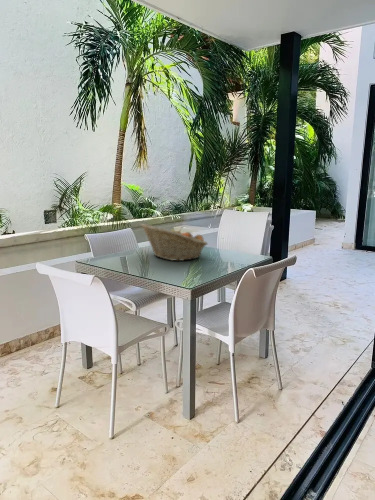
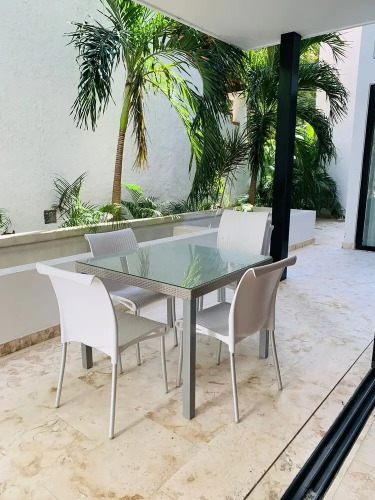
- fruit basket (173, 239)
